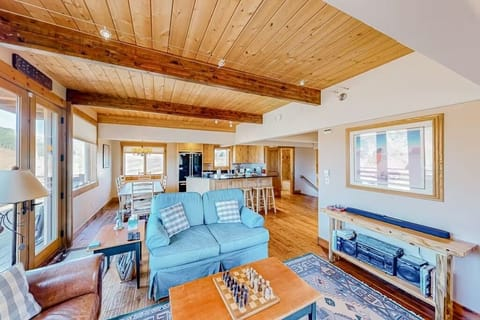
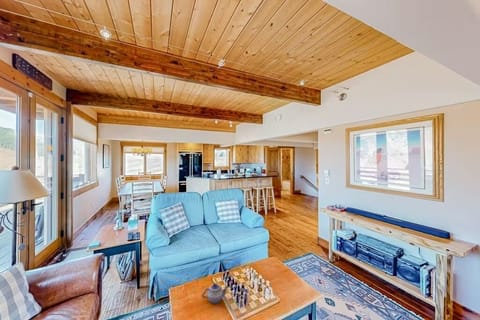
+ teapot (215, 291)
